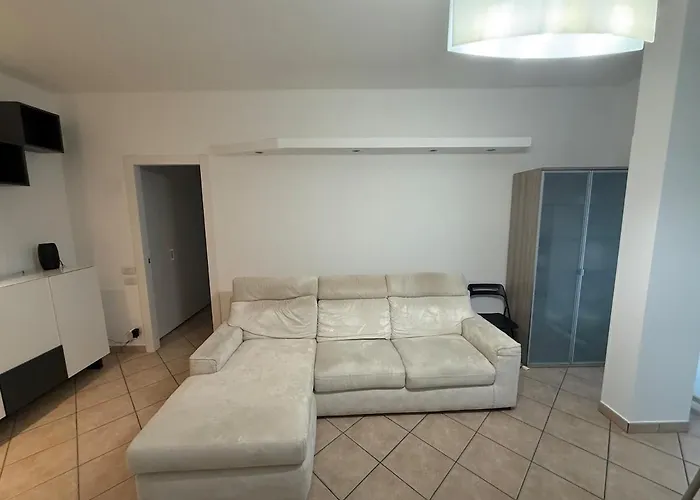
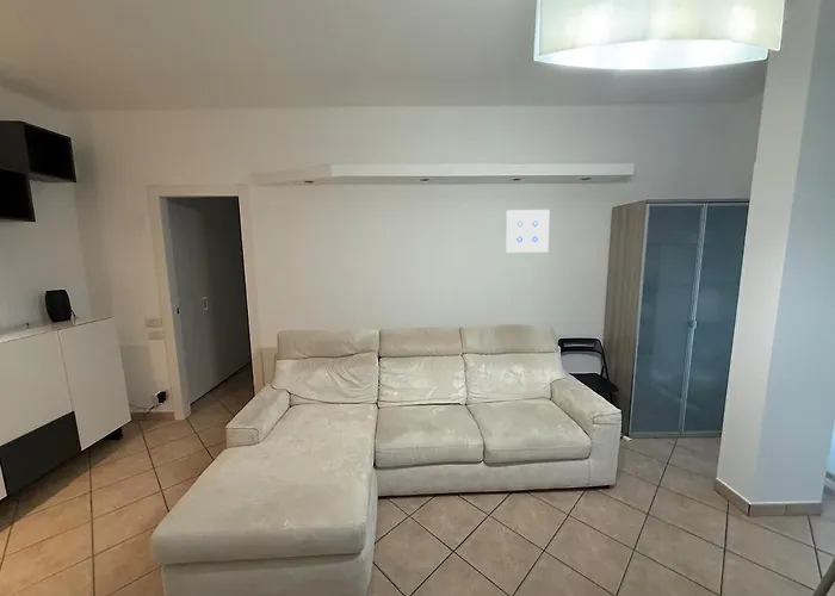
+ wall art (527, 231)
